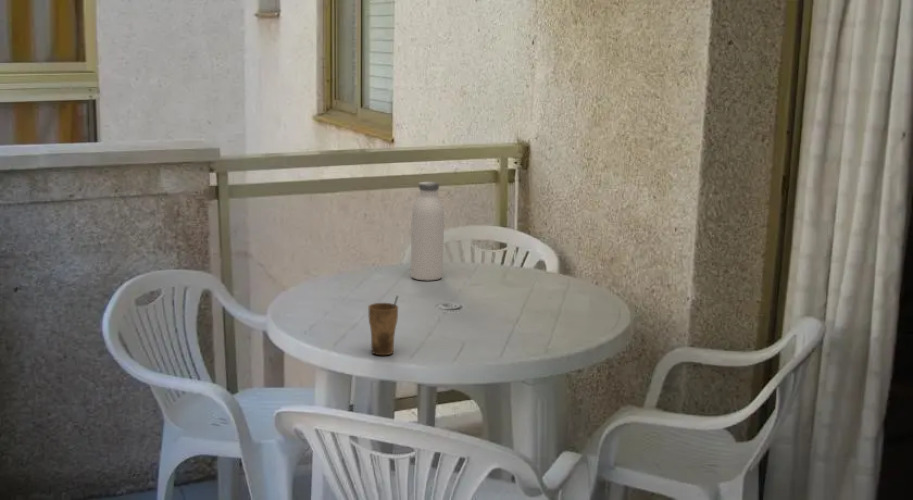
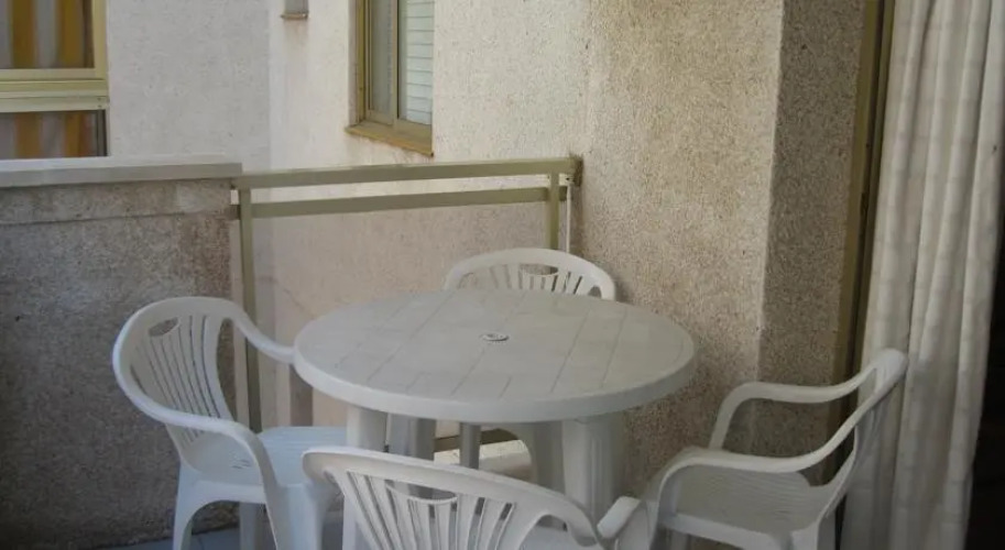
- cup (383, 323)
- water bottle (427, 230)
